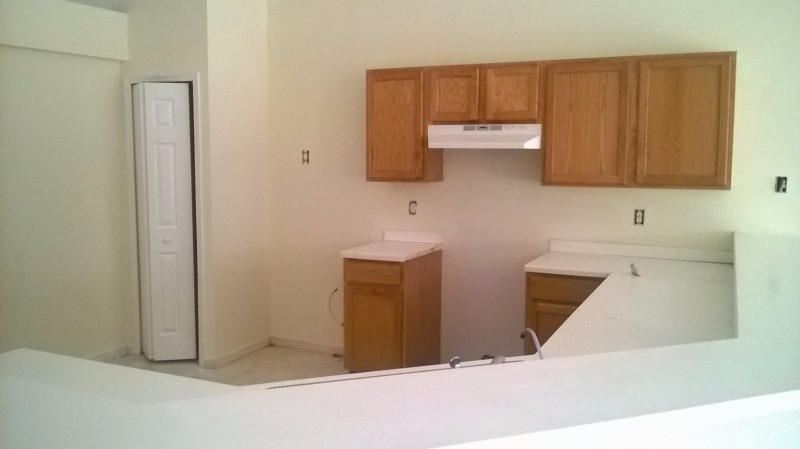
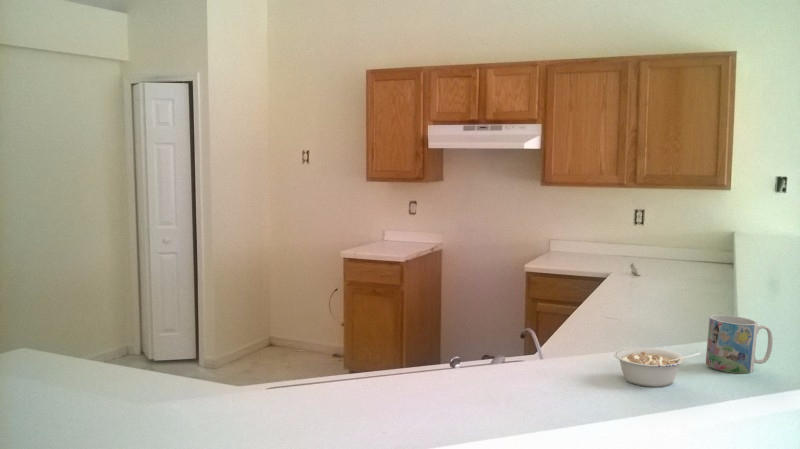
+ mug (735, 342)
+ legume (651, 365)
